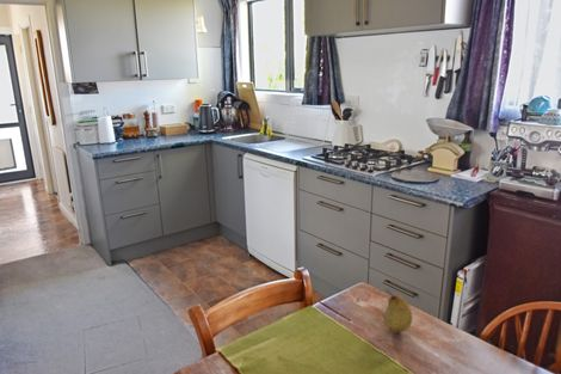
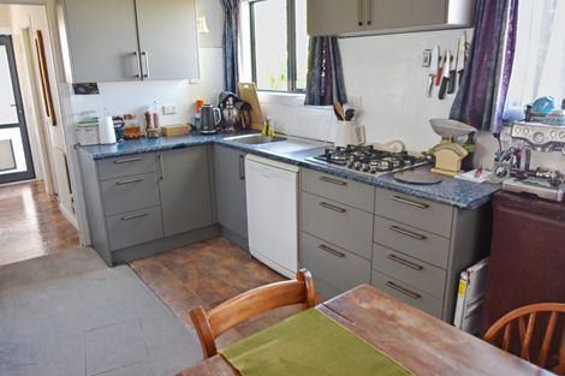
- fruit (397, 311)
